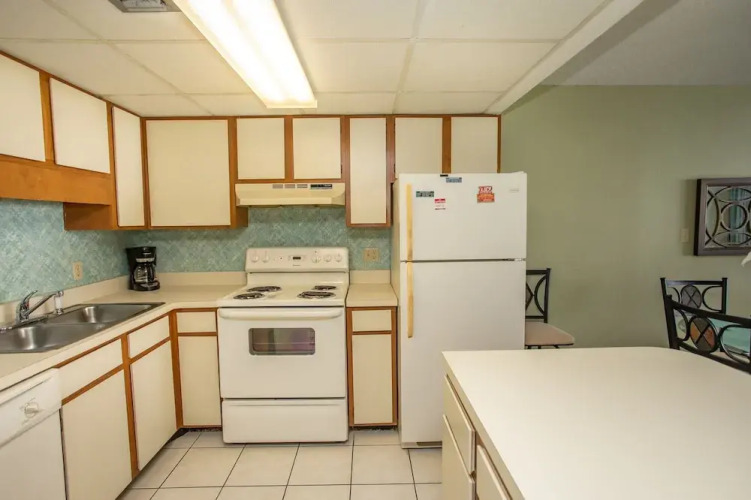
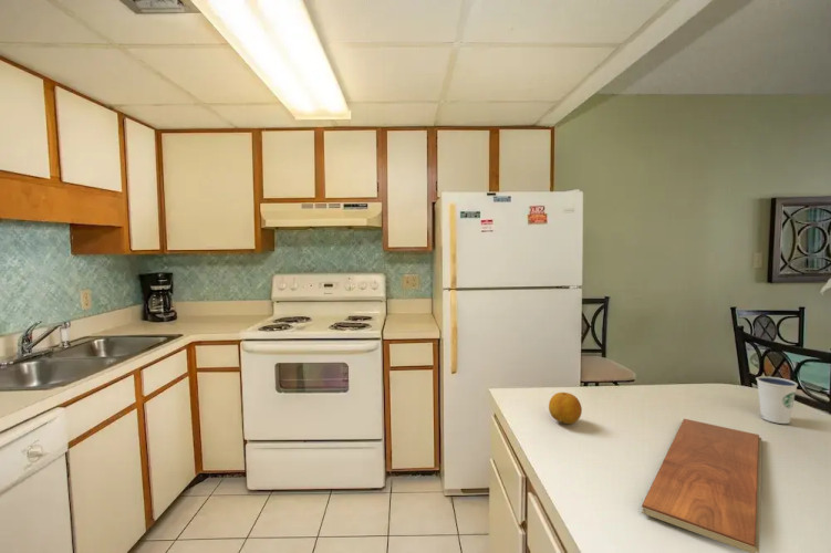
+ dixie cup (776, 400)
+ chopping board (710, 468)
+ fruit (564, 407)
